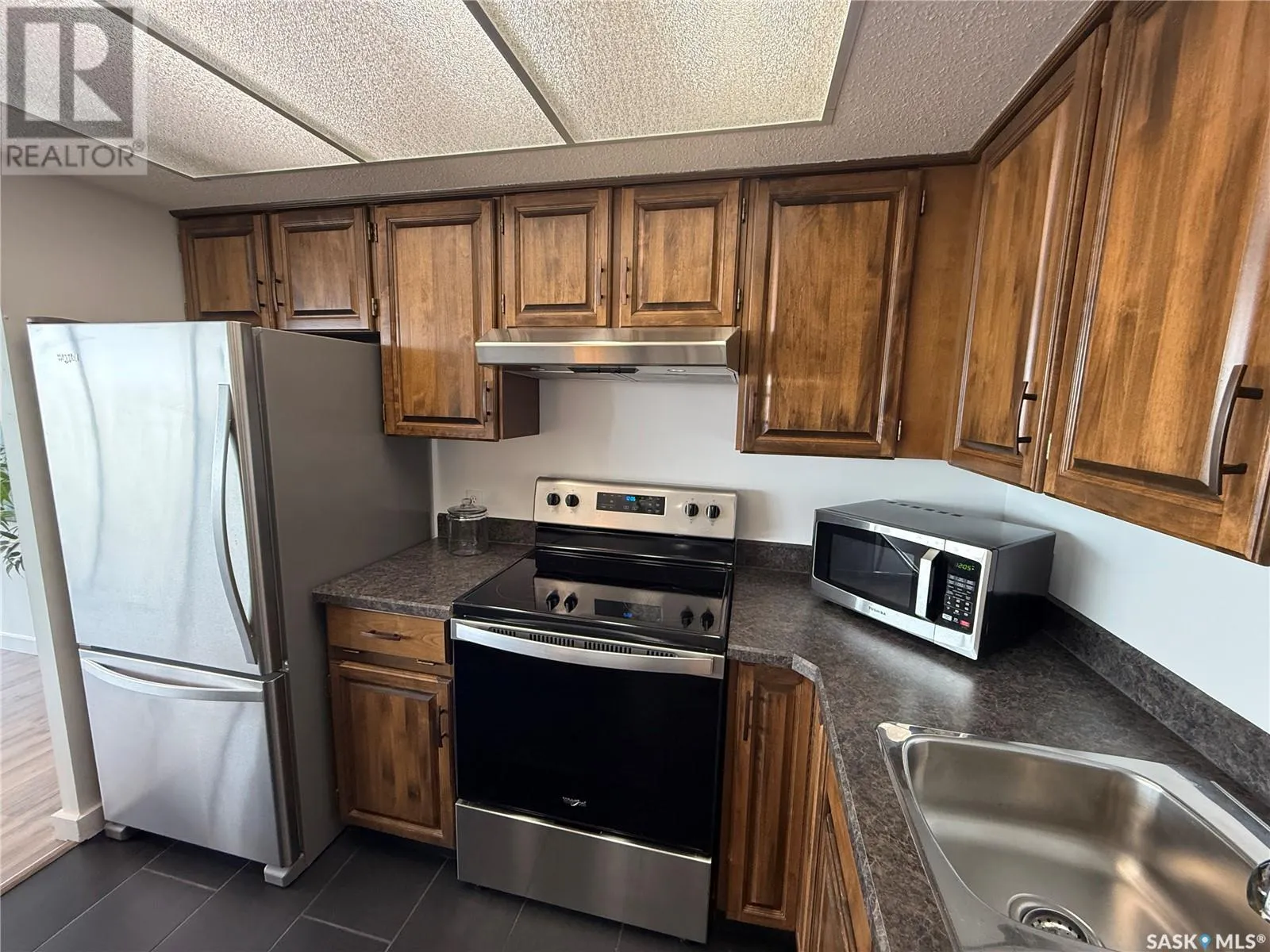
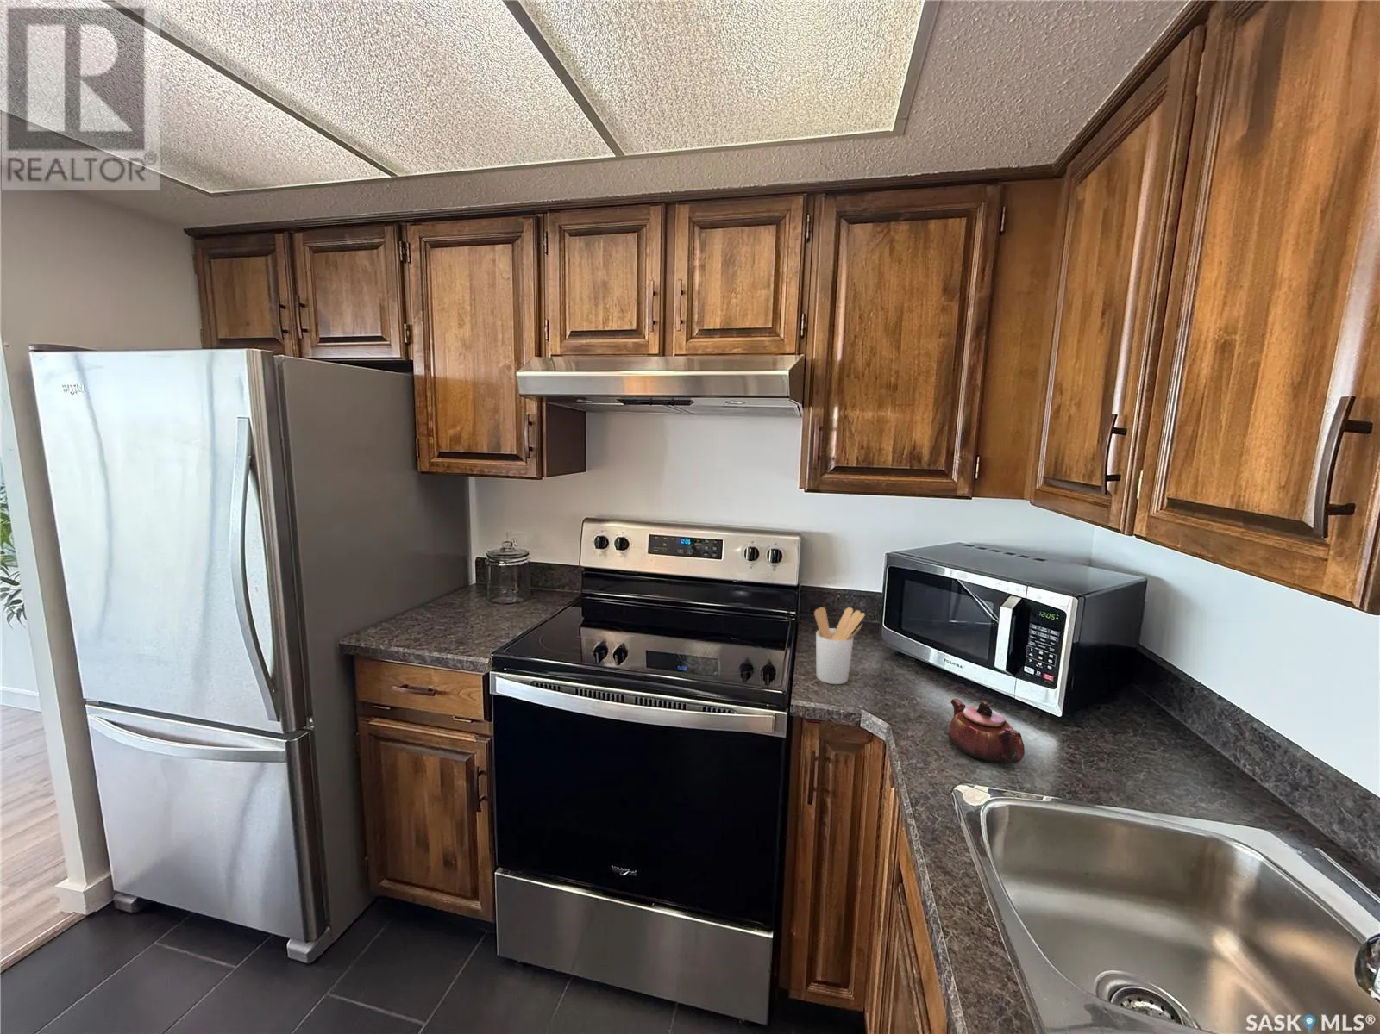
+ utensil holder (839, 643)
+ teapot (984, 728)
